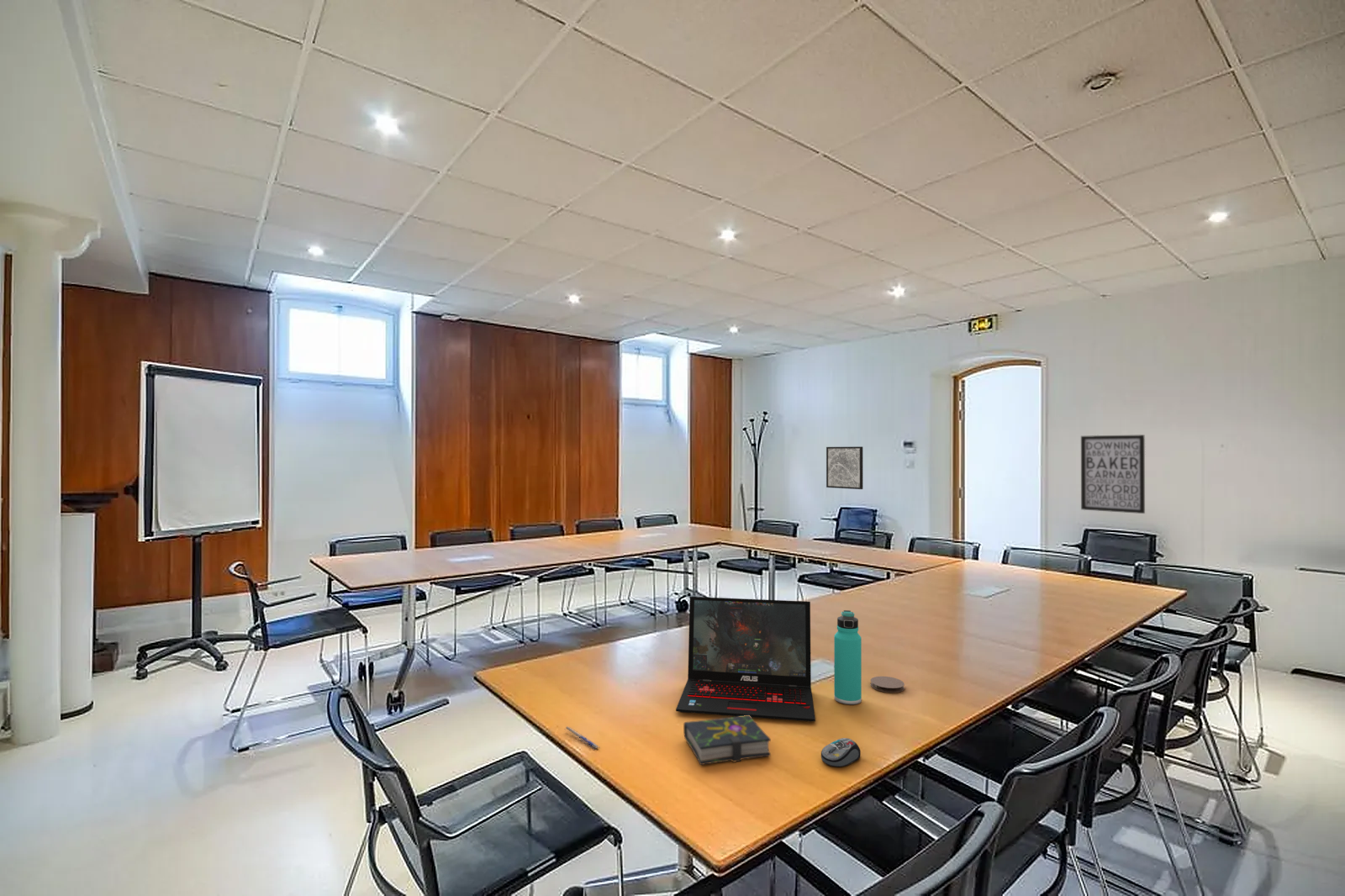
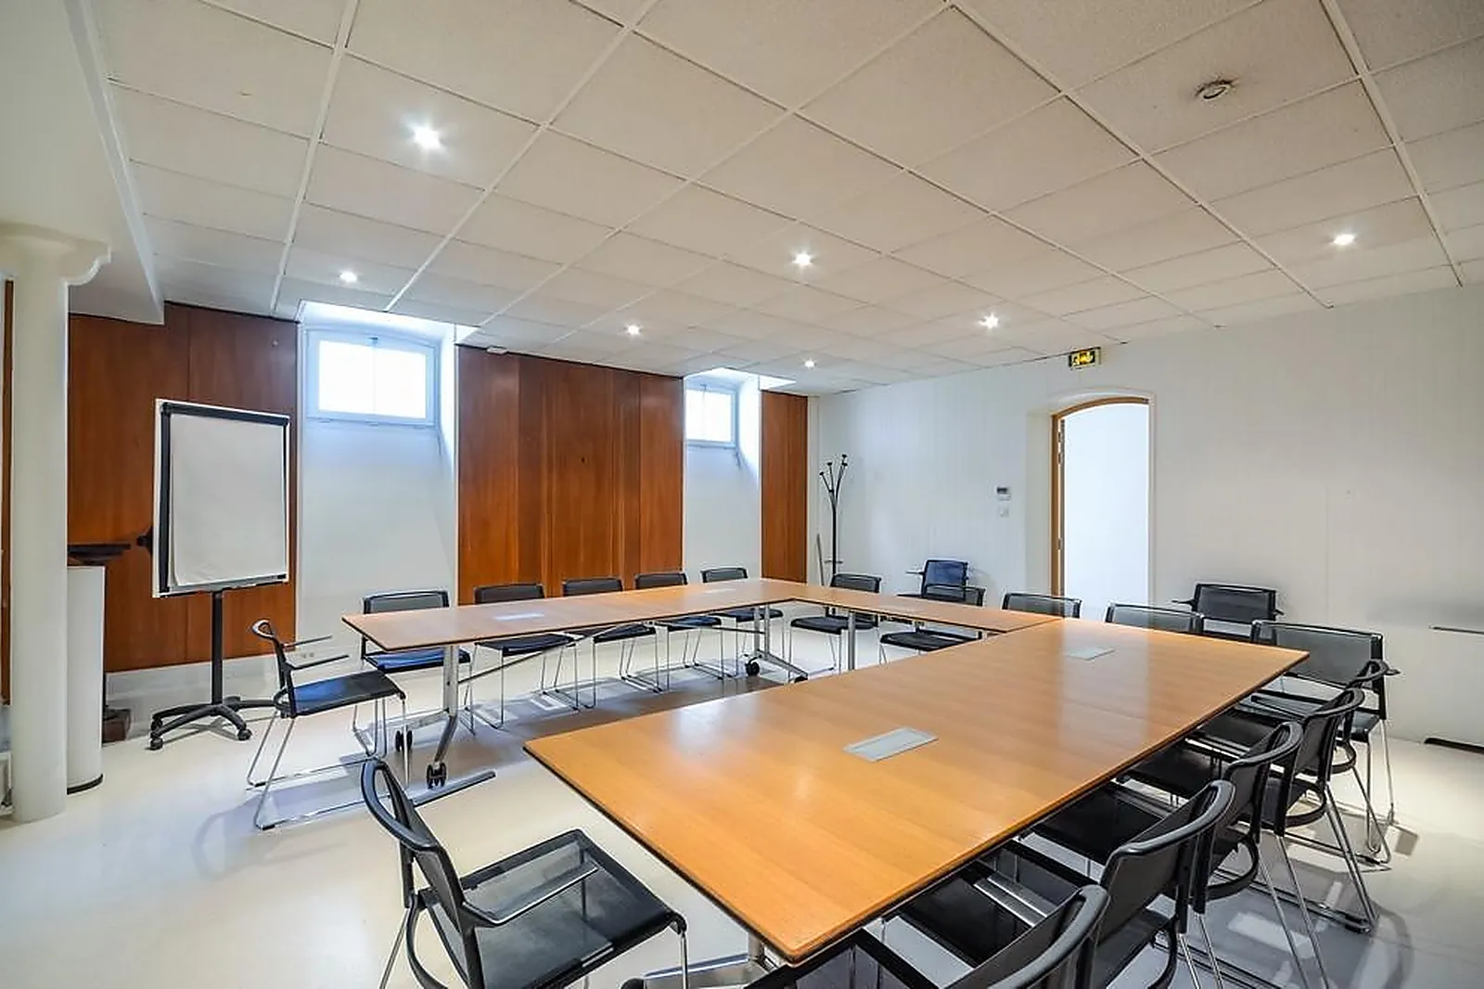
- computer mouse (841, 750)
- thermos bottle (847, 655)
- book (725, 737)
- wall art (844, 467)
- wall art (1111, 473)
- pen (581, 736)
- coaster (887, 684)
- laptop (746, 654)
